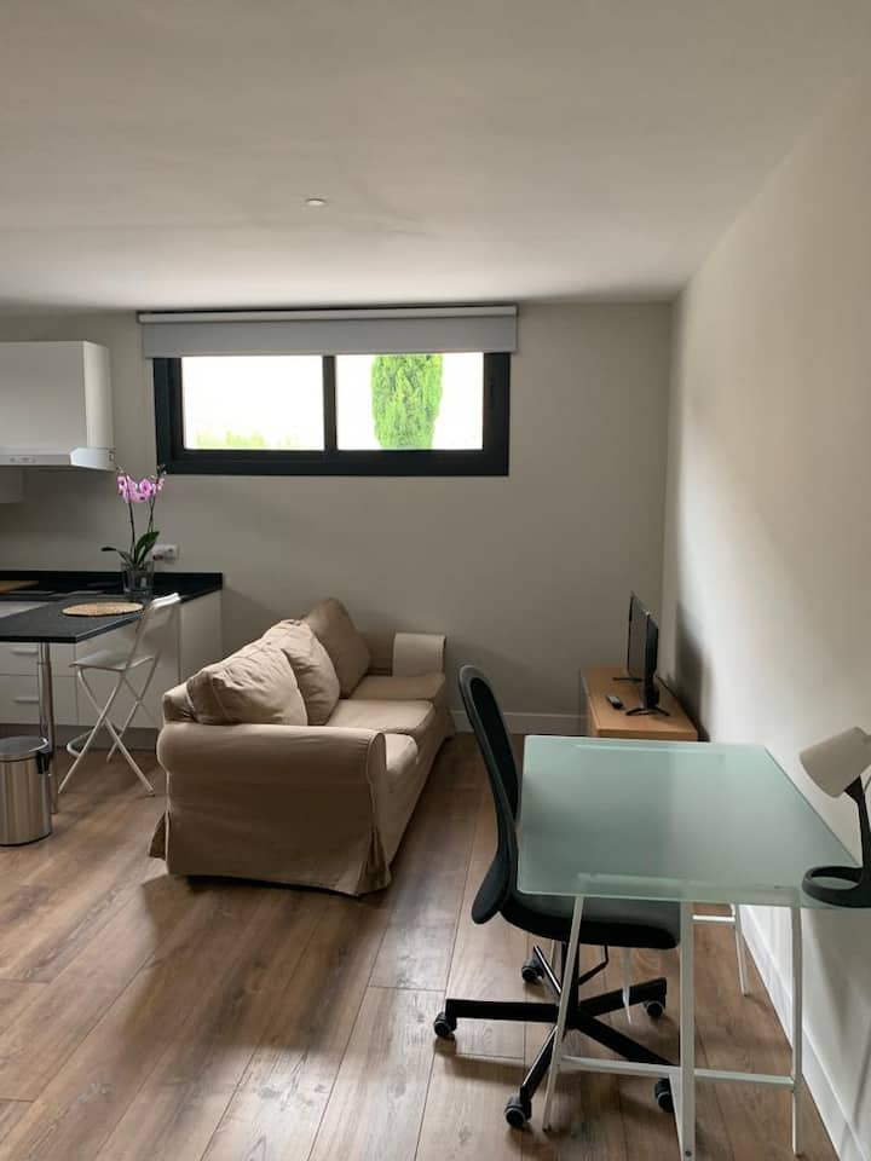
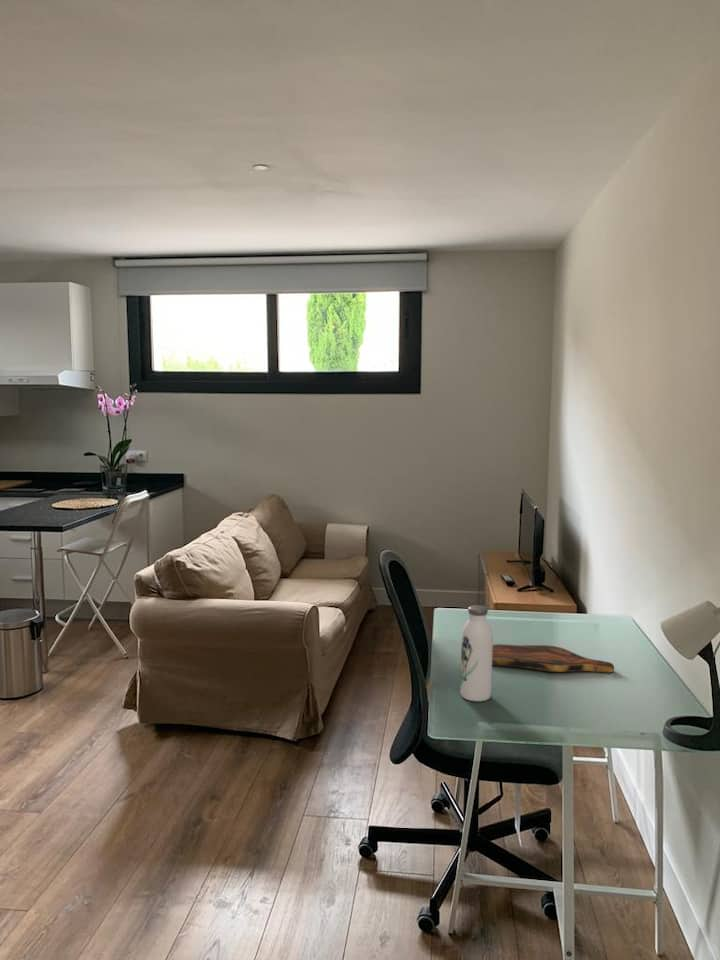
+ water bottle (476, 651)
+ cutting board (545, 658)
